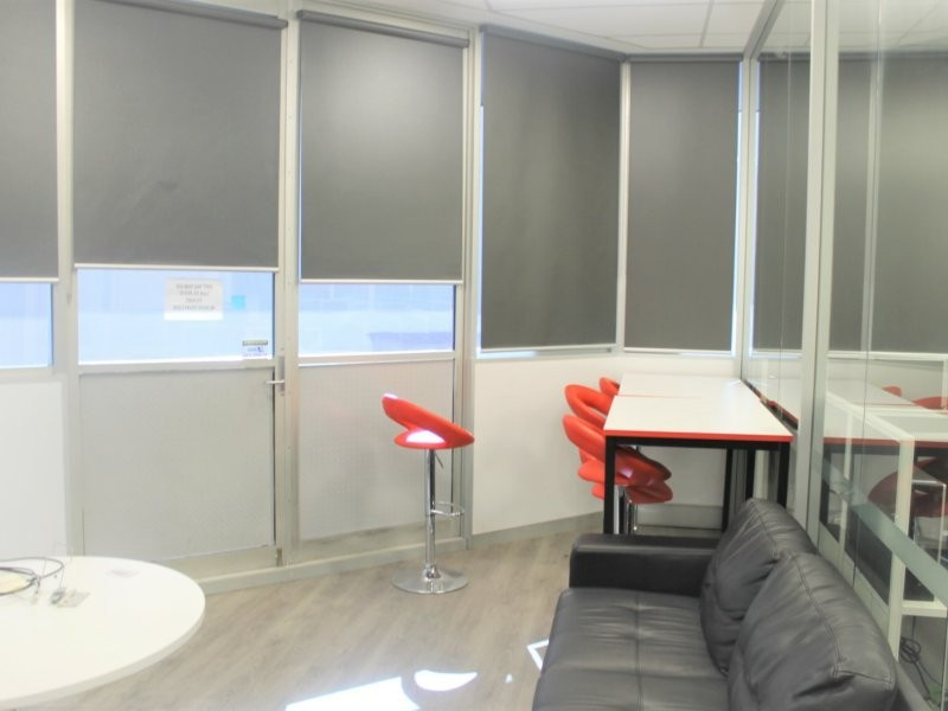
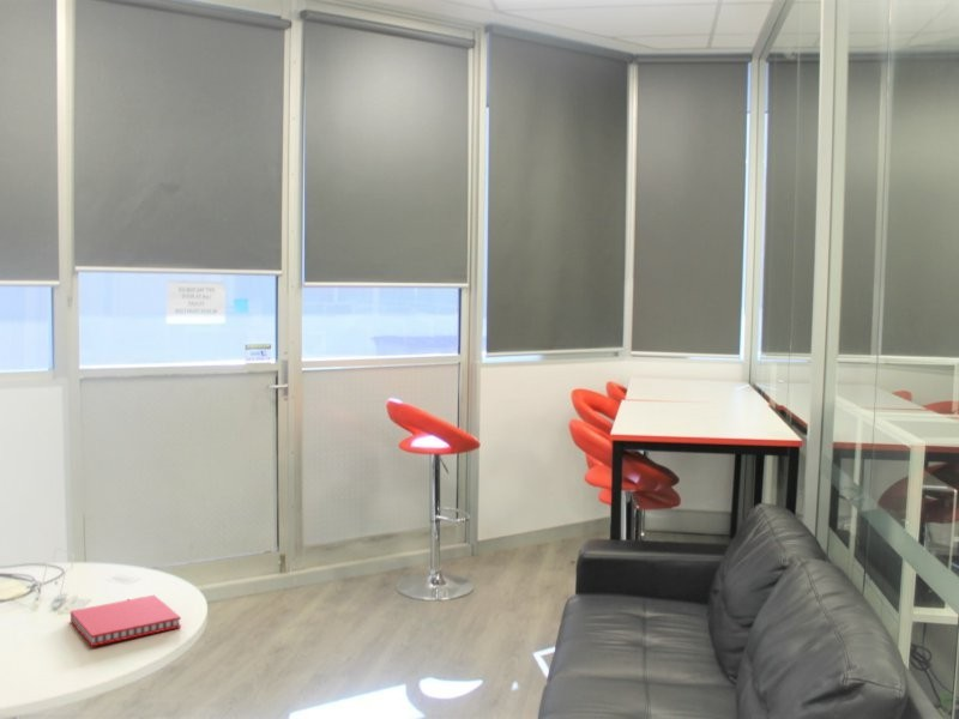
+ notebook (125, 618)
